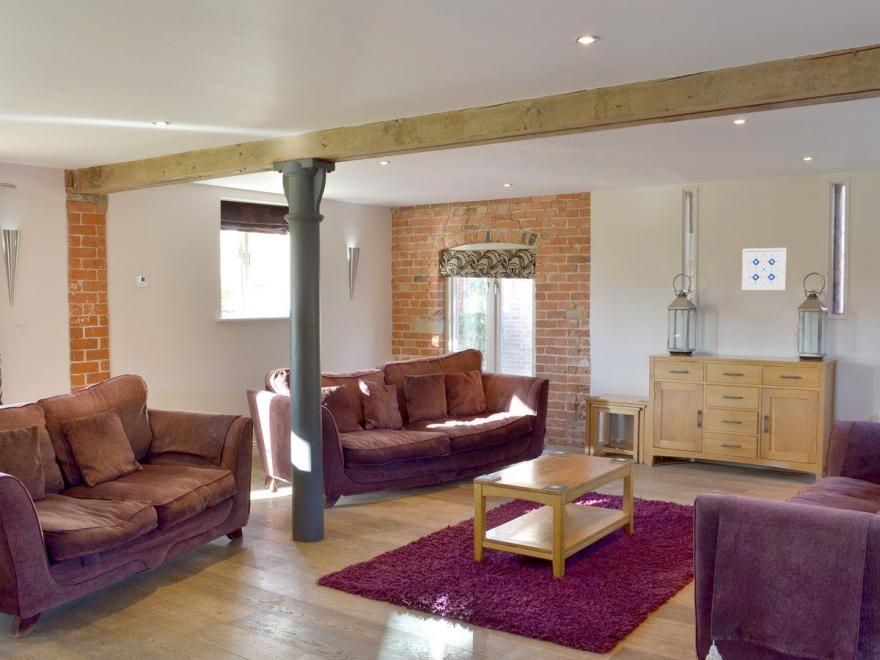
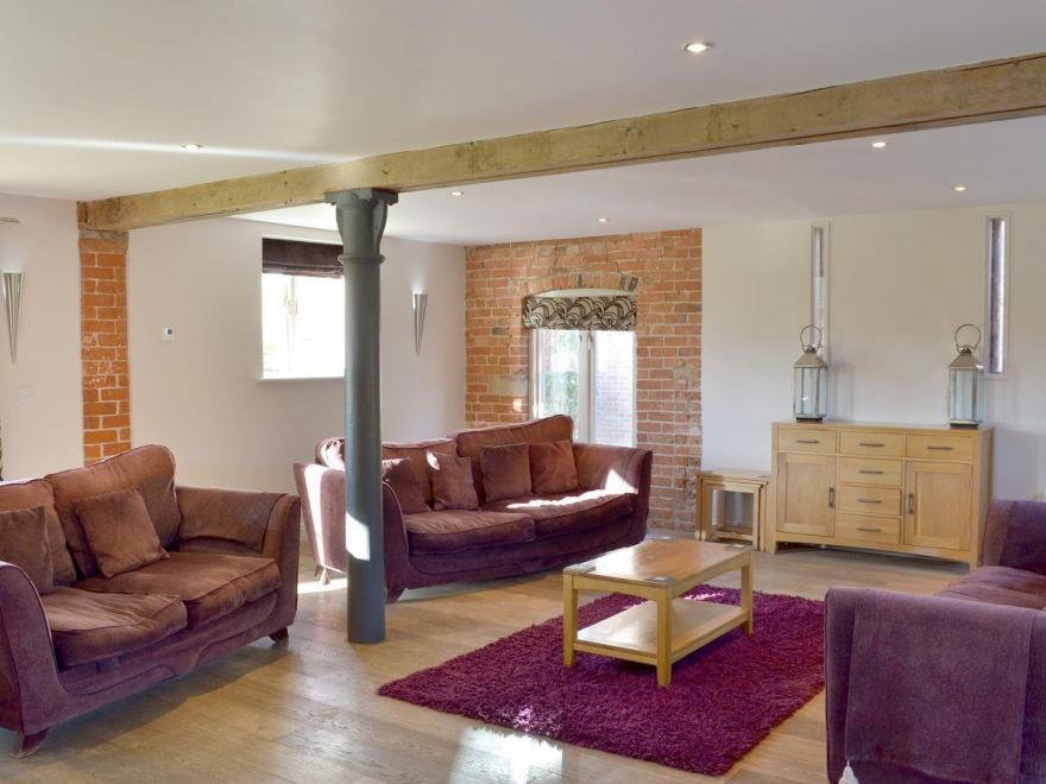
- wall art (763, 269)
